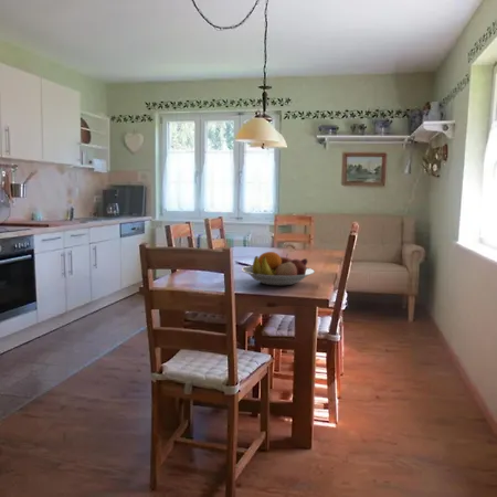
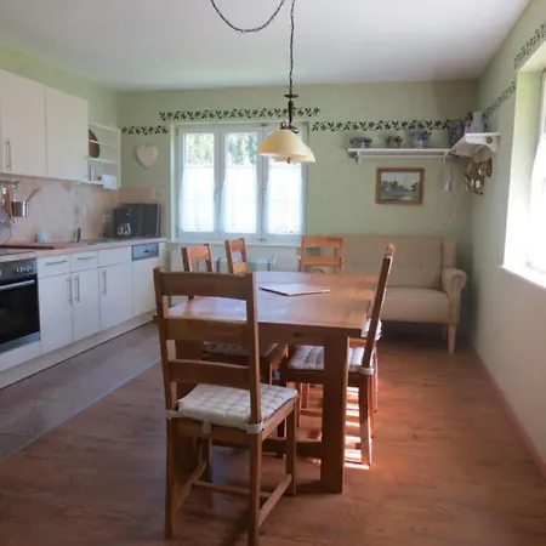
- fruit bowl (277, 266)
